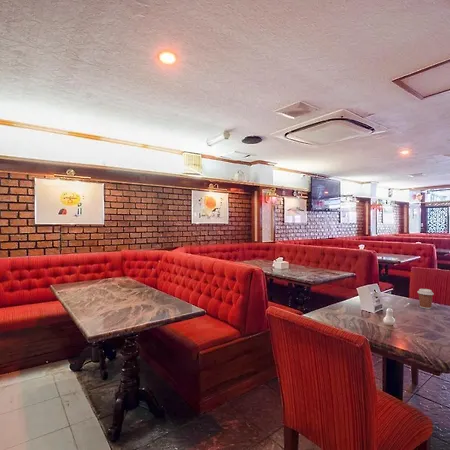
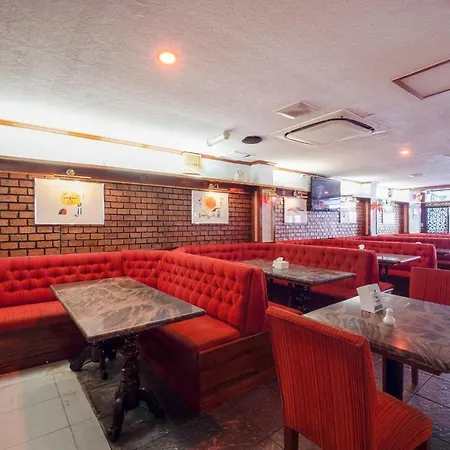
- coffee cup (425, 298)
